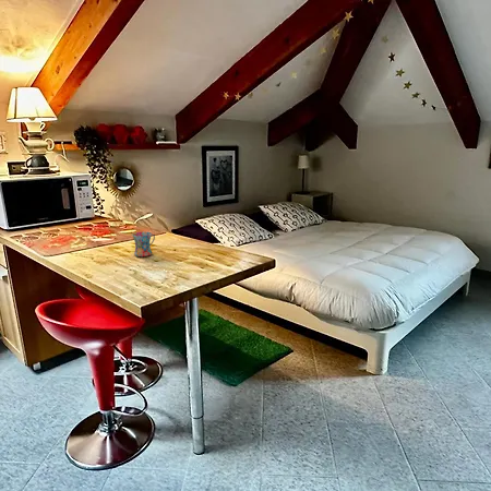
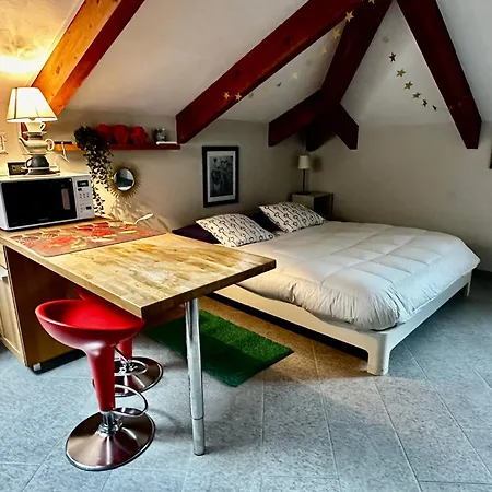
- mug (144, 243)
